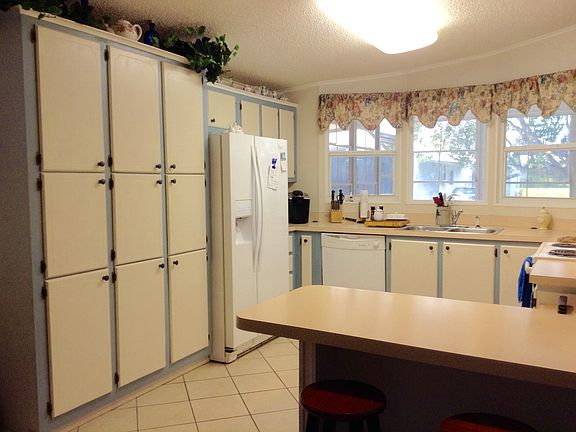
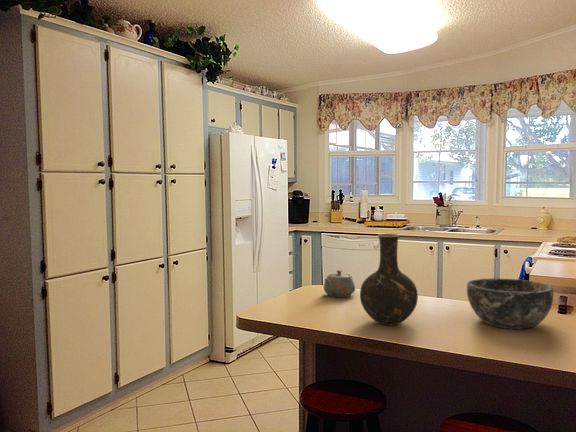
+ bowl (508, 304)
+ teapot (338, 283)
+ vase (388, 278)
